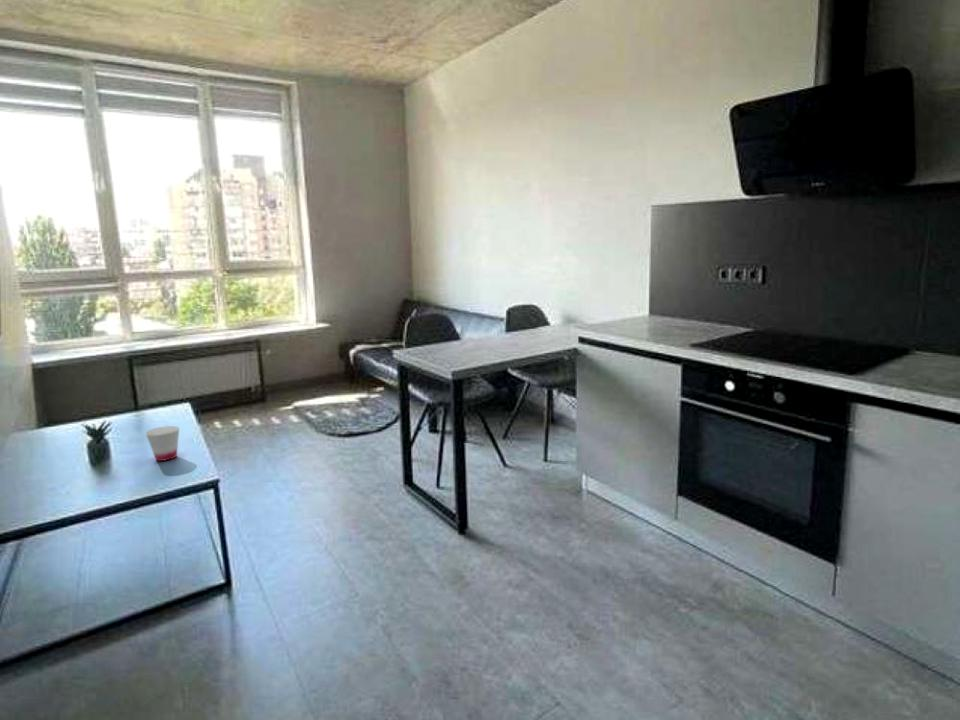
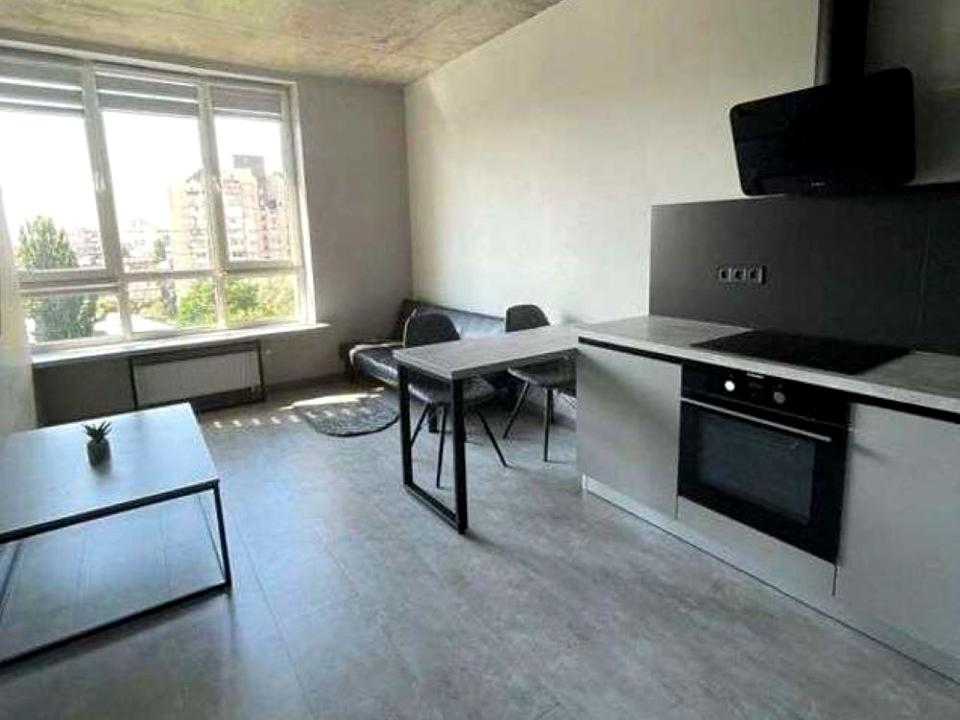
- cup (164, 444)
